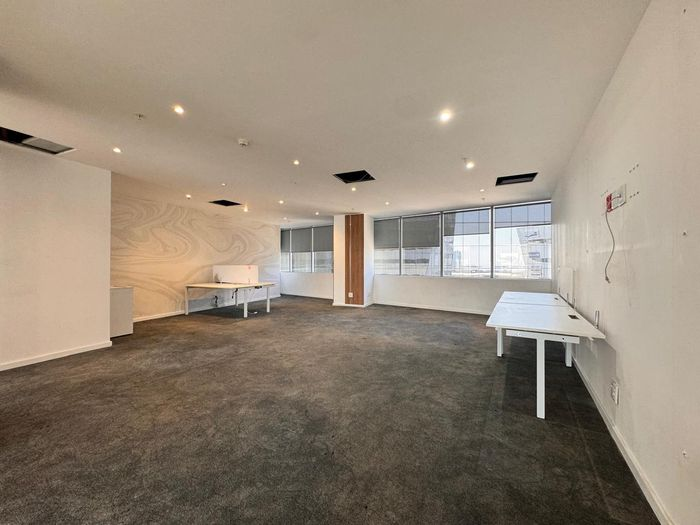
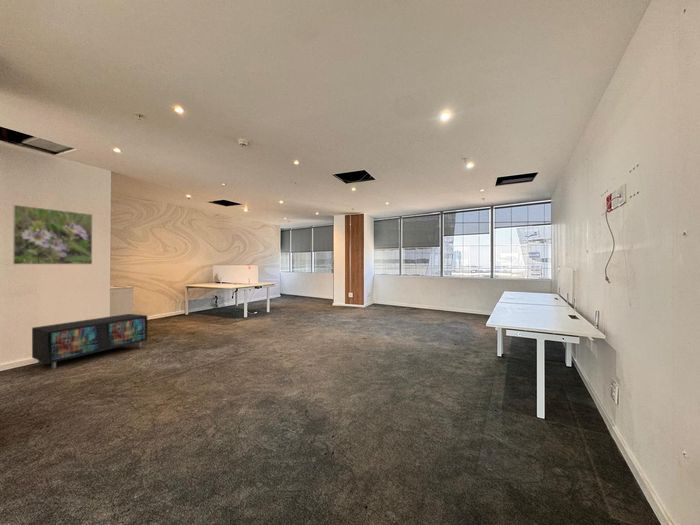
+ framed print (56, 237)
+ storage cabinet (95, 337)
